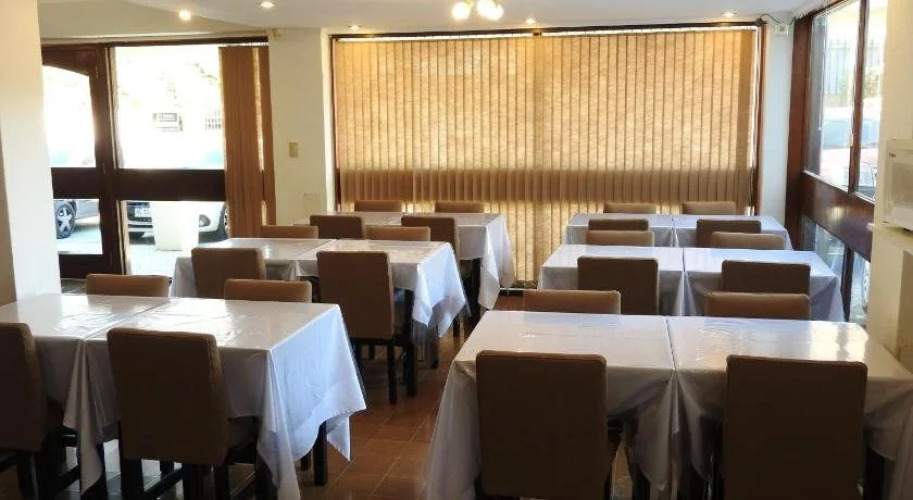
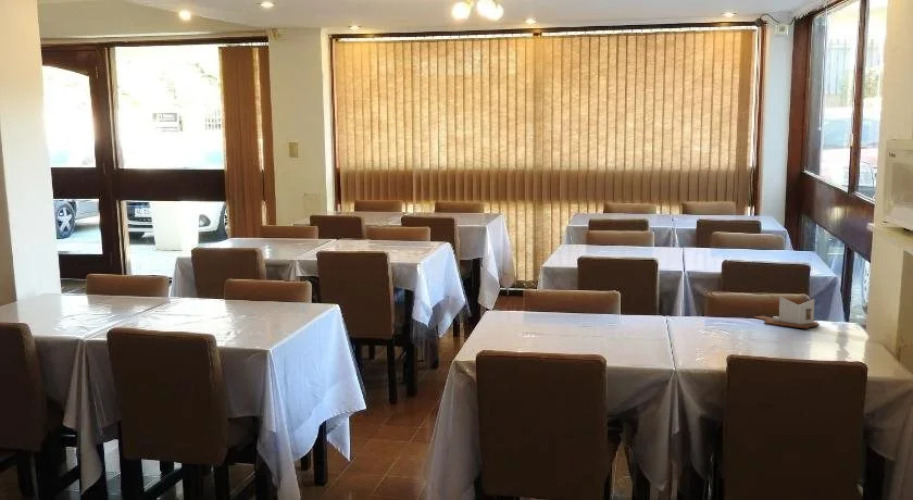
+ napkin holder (787, 309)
